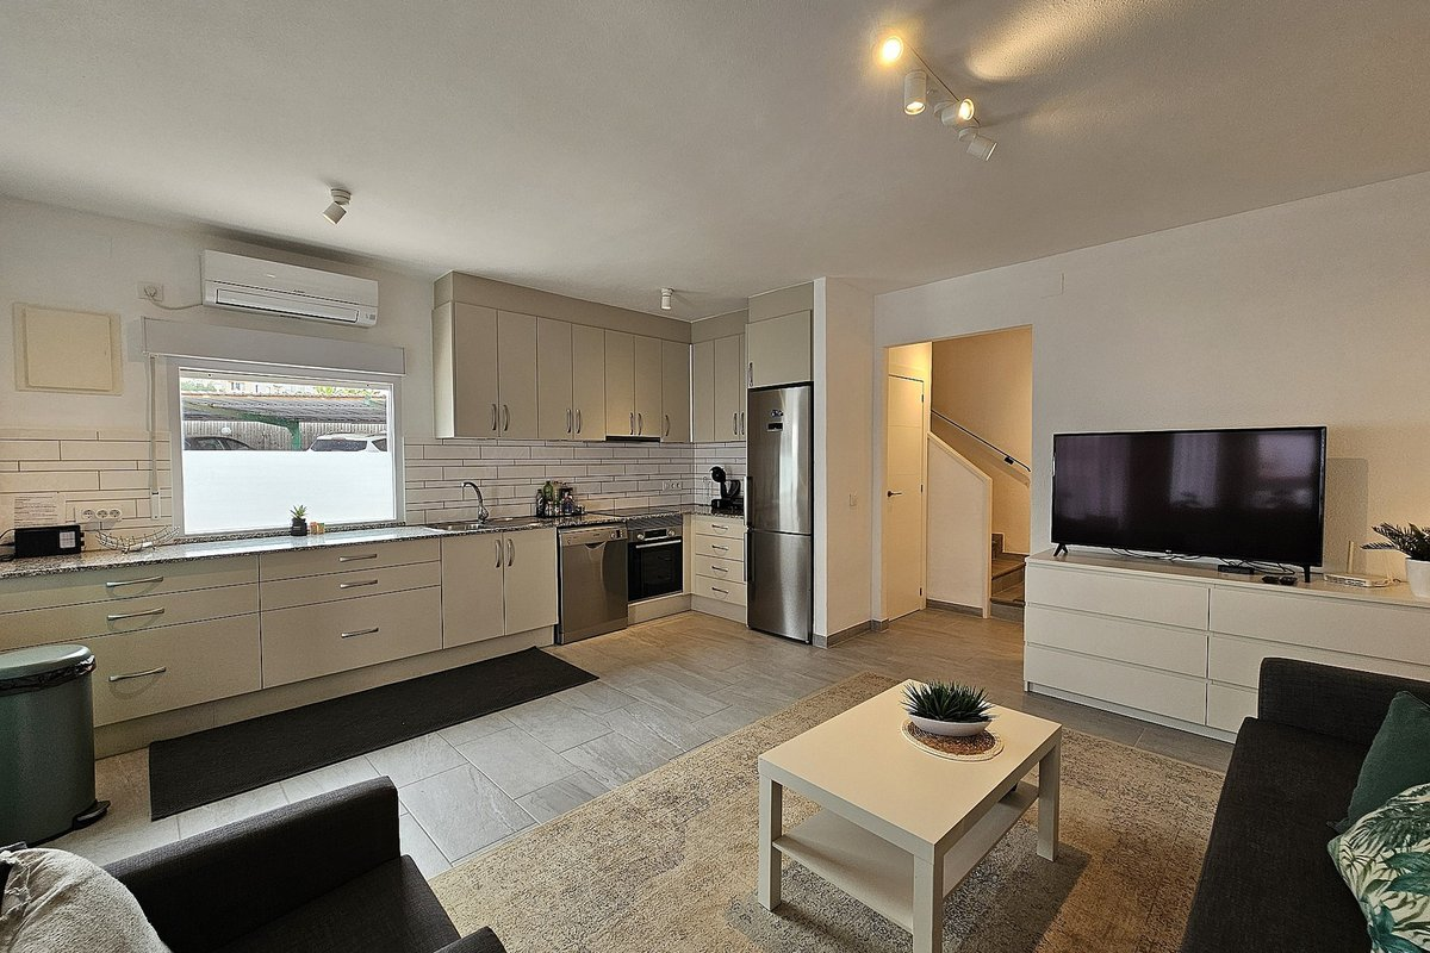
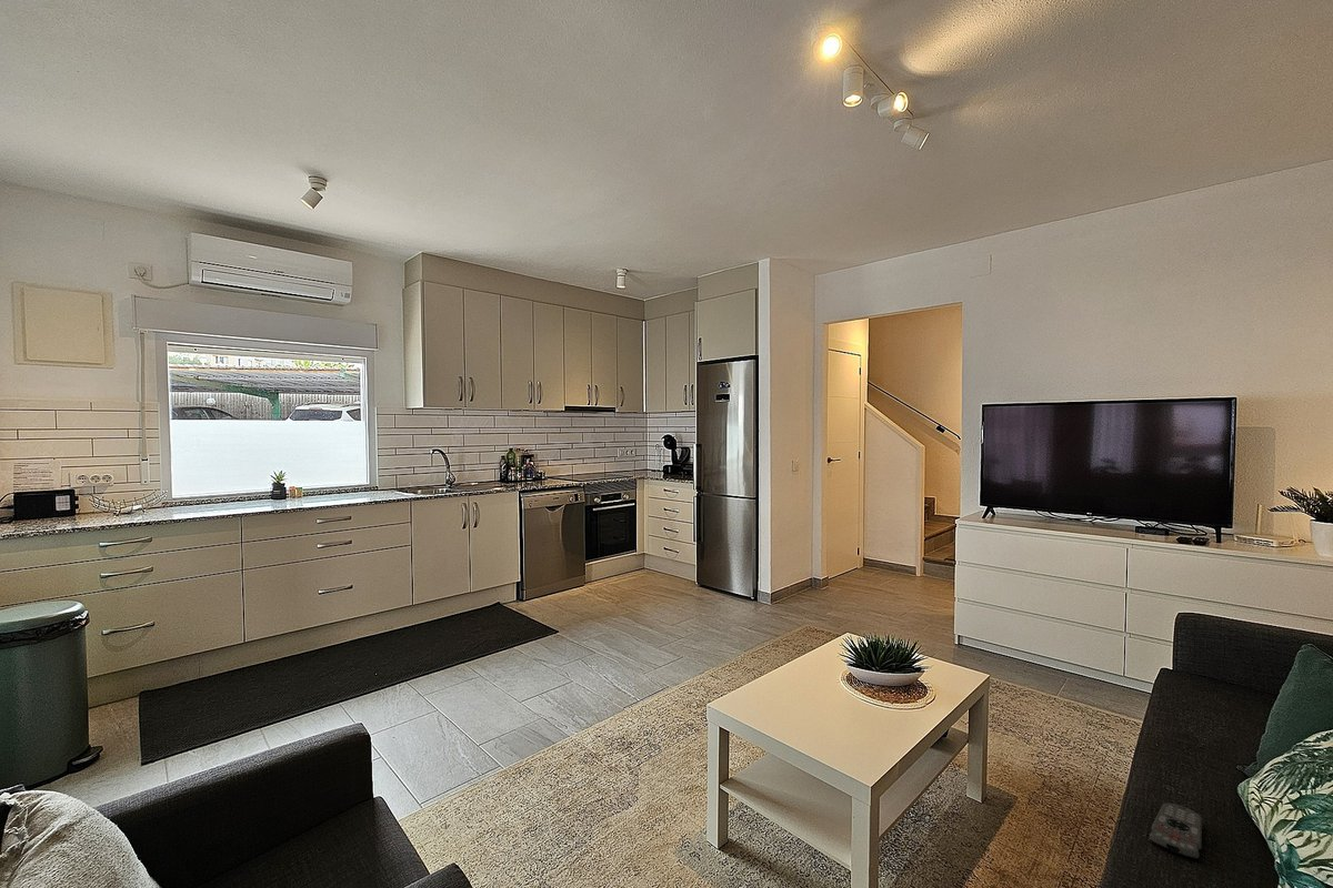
+ remote control (1177, 828)
